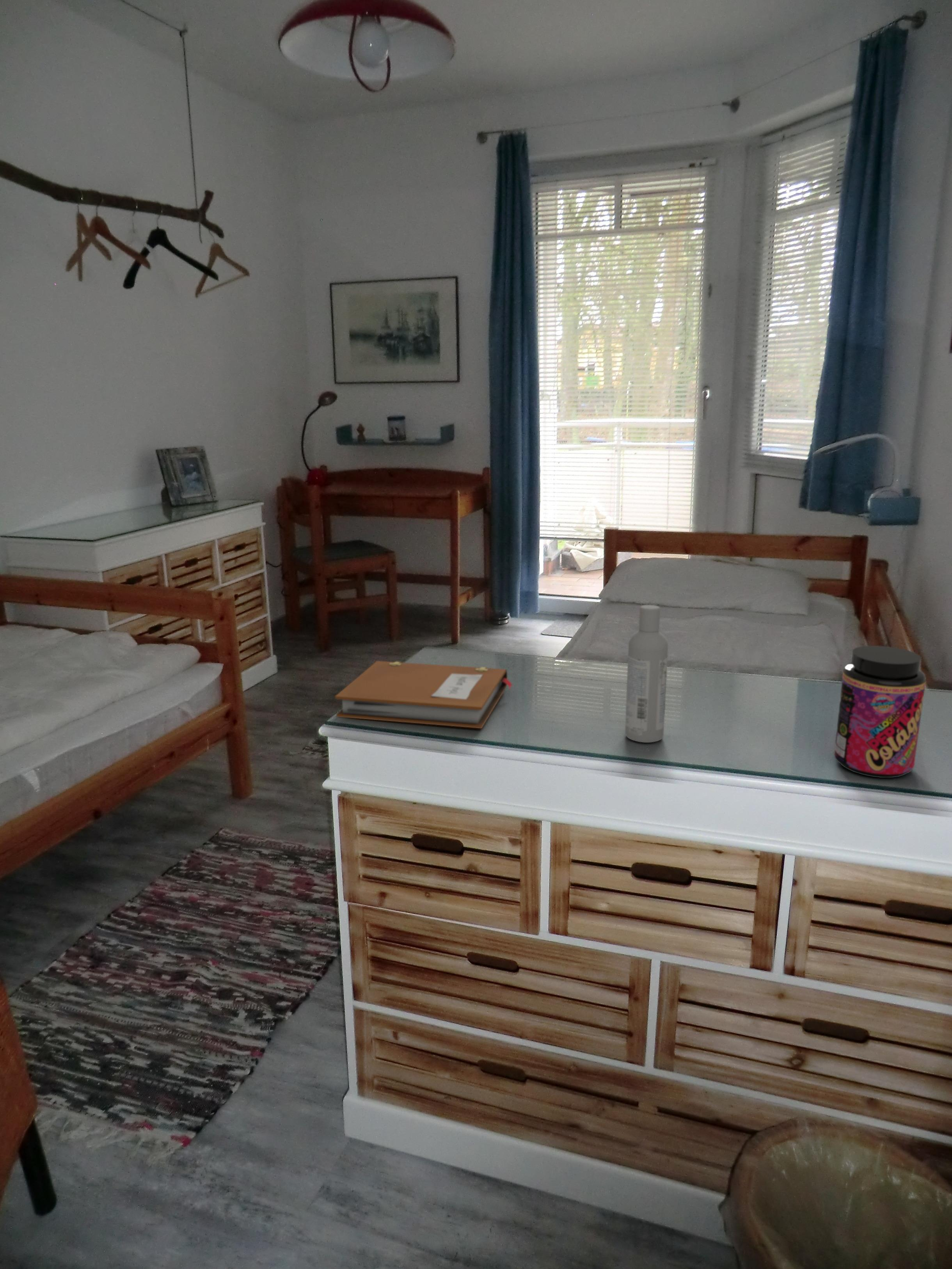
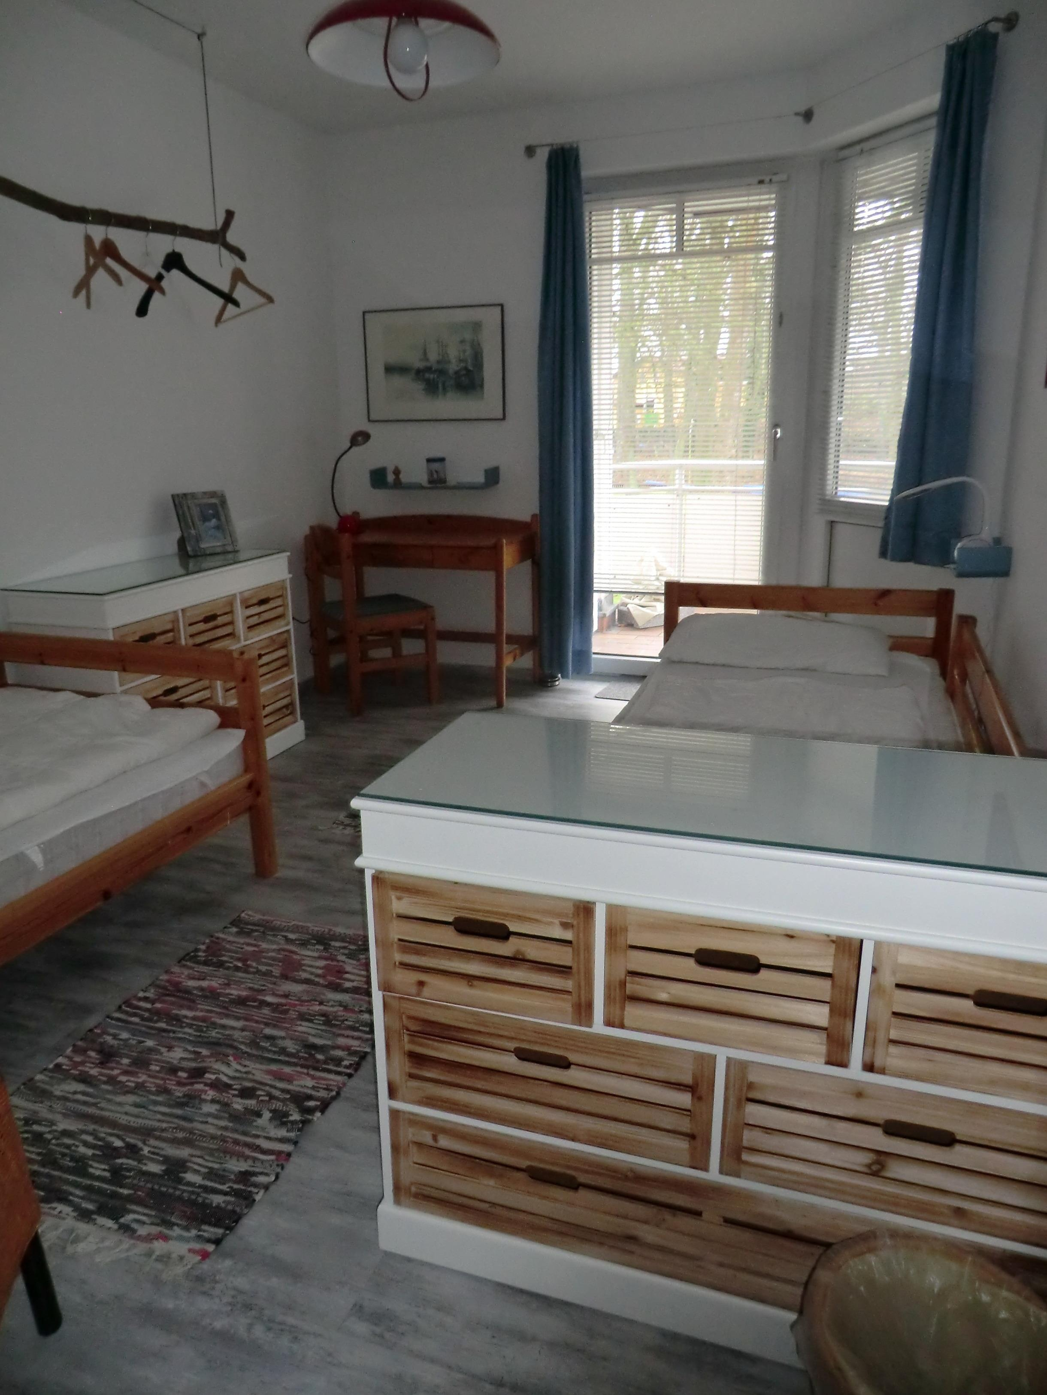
- jar (879, 710)
- bottle (647, 673)
- notebook (430, 691)
